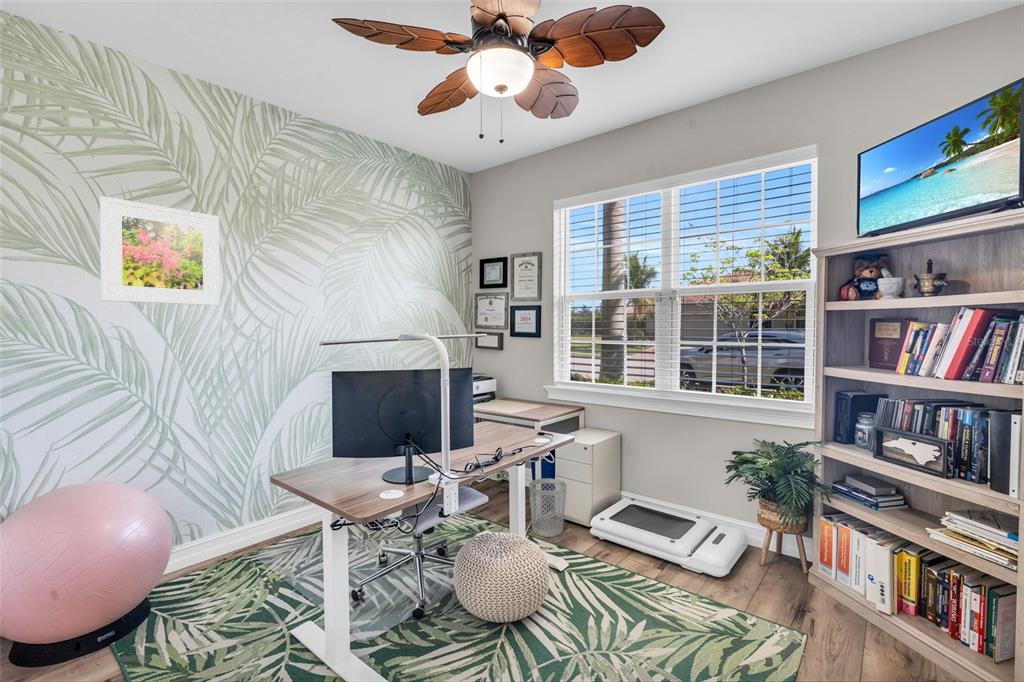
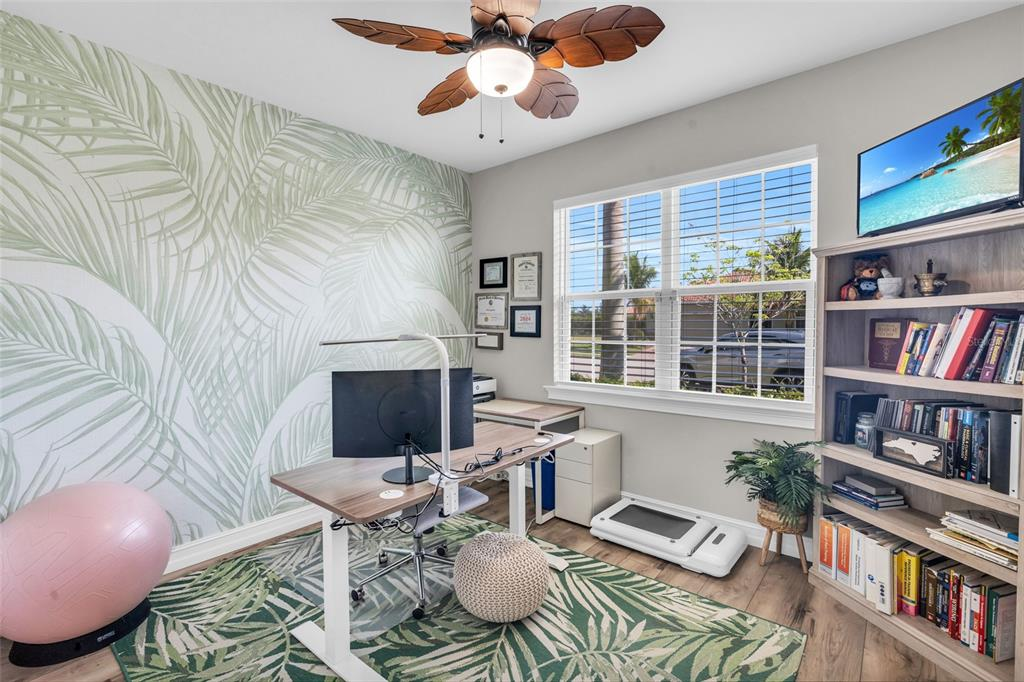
- wastebasket (548, 507)
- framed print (164, 255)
